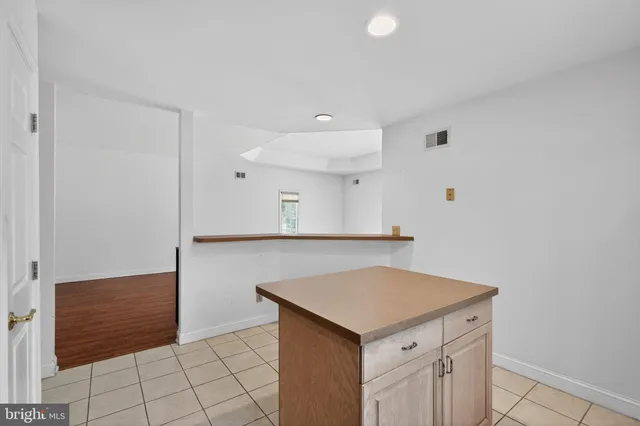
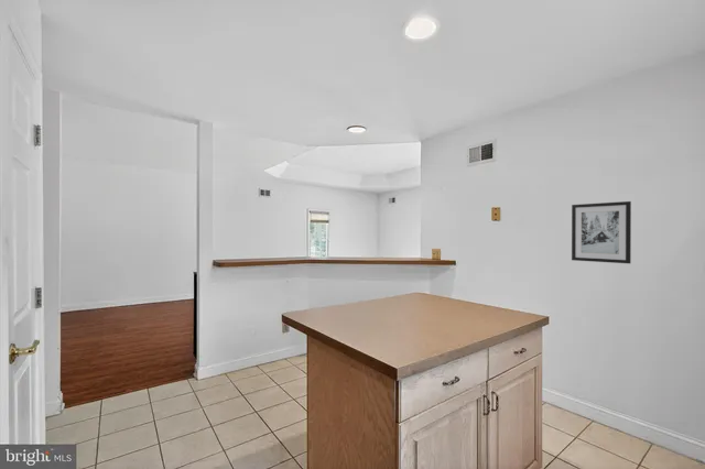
+ wall art (599, 232)
